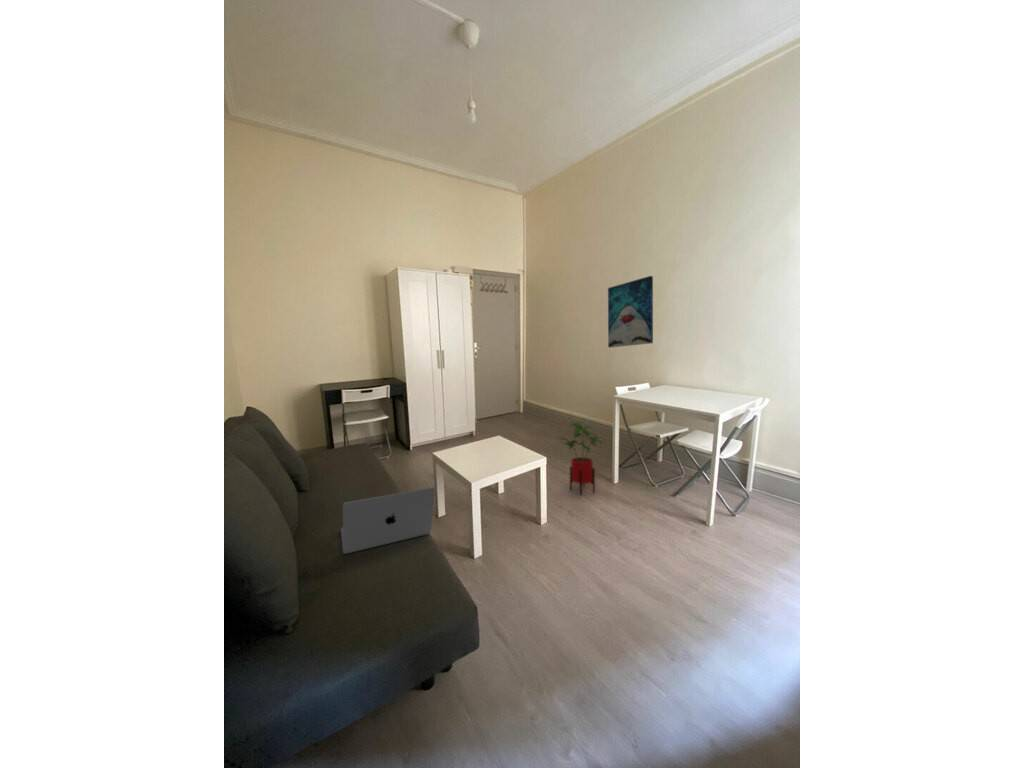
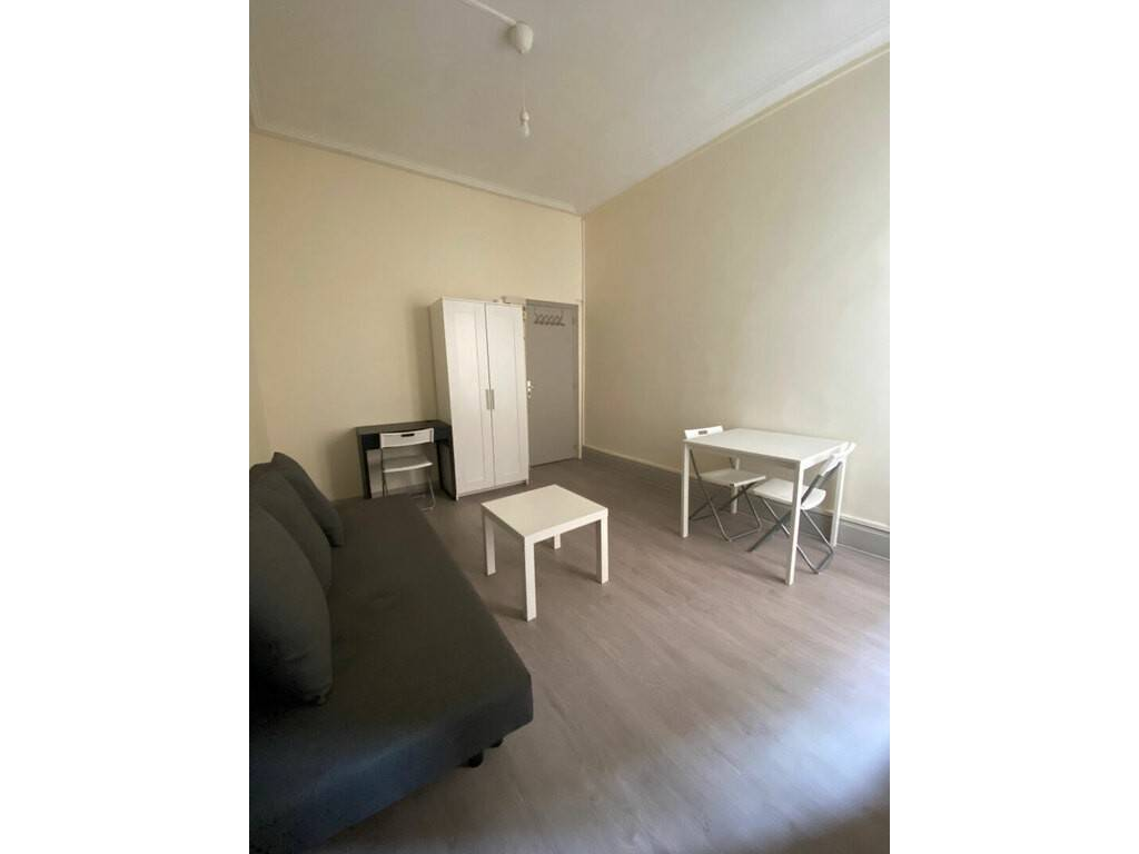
- laptop (386, 509)
- wall art (629, 314)
- house plant (580, 457)
